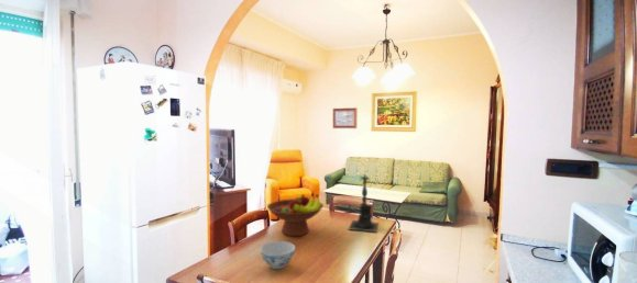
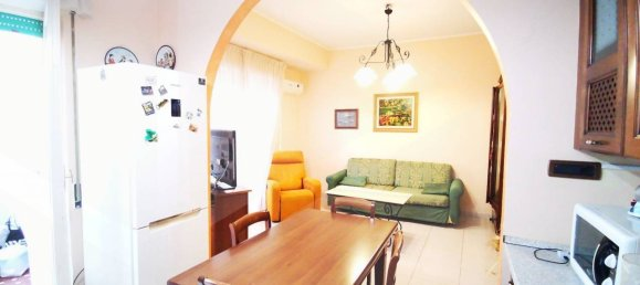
- fruit bowl (295, 213)
- candle holder (363, 197)
- chinaware (277, 256)
